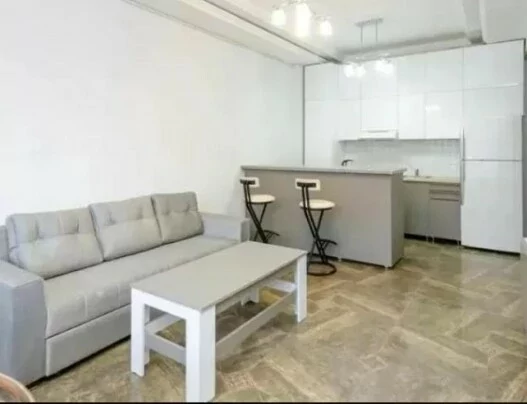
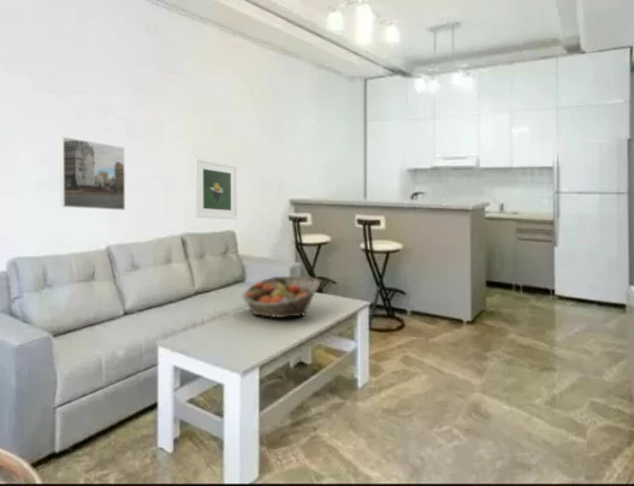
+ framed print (94, 176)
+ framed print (217, 190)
+ fruit basket (280, 295)
